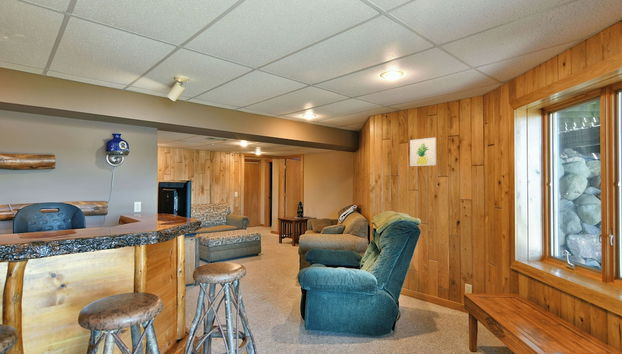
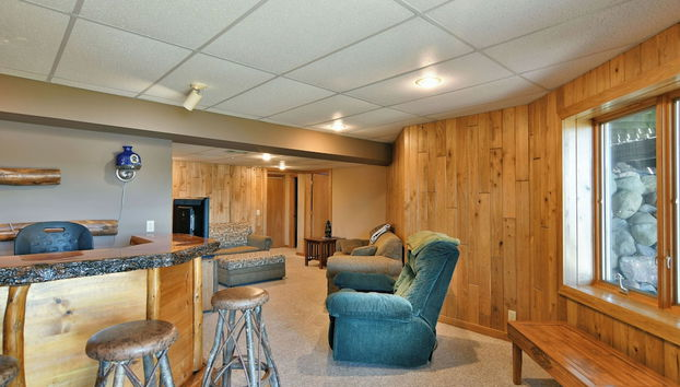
- wall art (422, 152)
